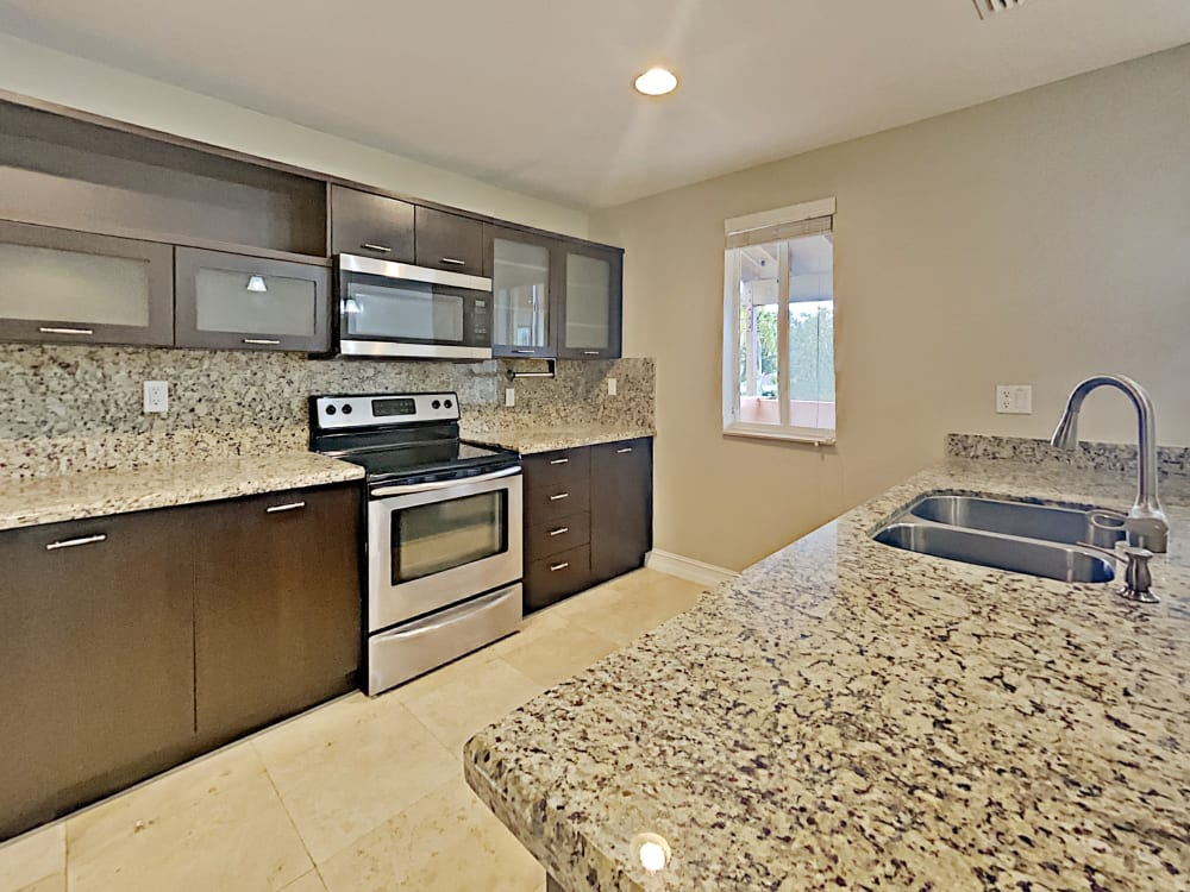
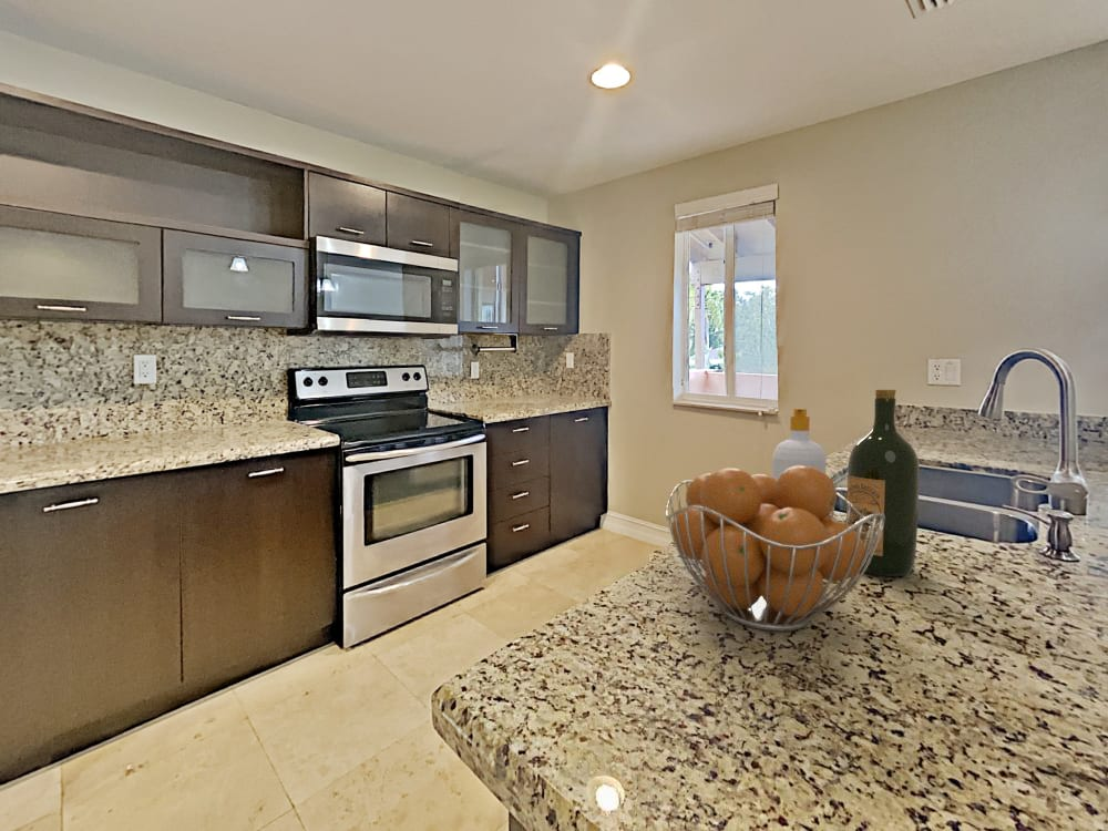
+ wine bottle (882, 480)
+ fruit basket (766, 538)
+ soap bottle (798, 464)
